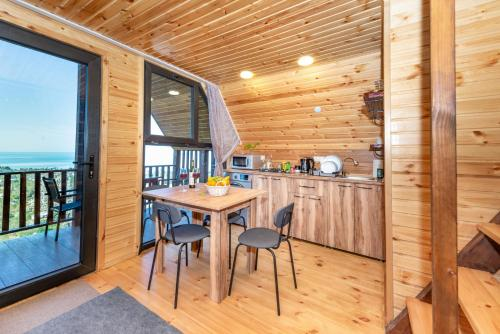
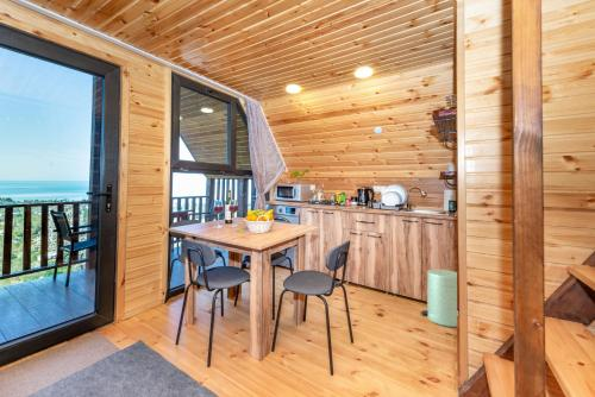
+ trash can (440, 295)
